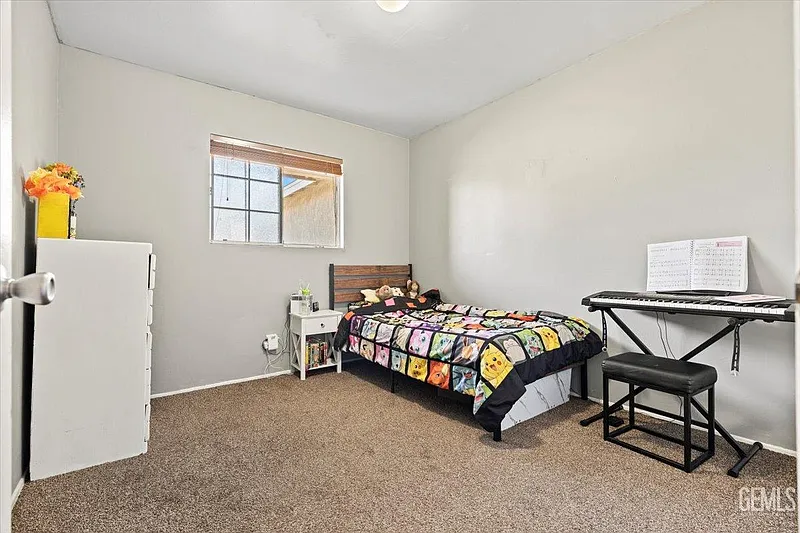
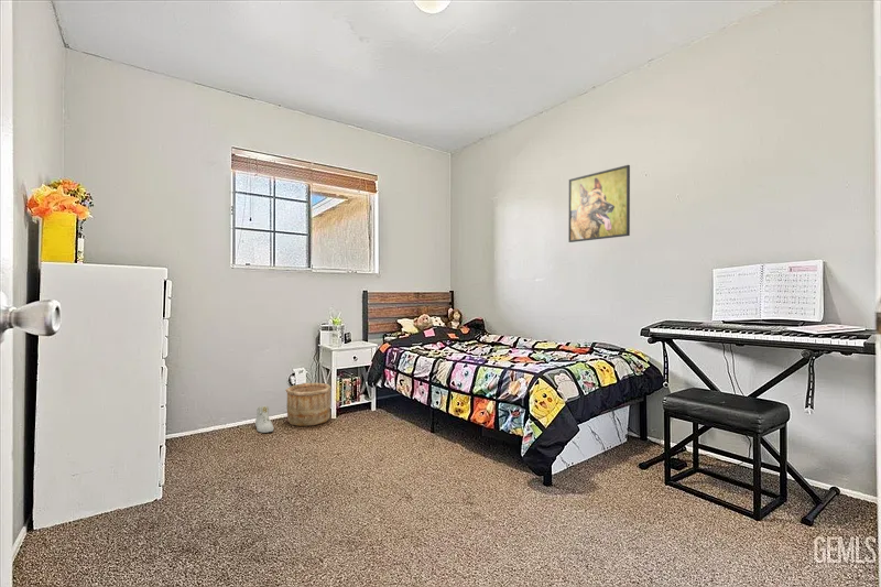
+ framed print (597, 206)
+ sneaker (263, 417)
+ wooden bucket (308, 403)
